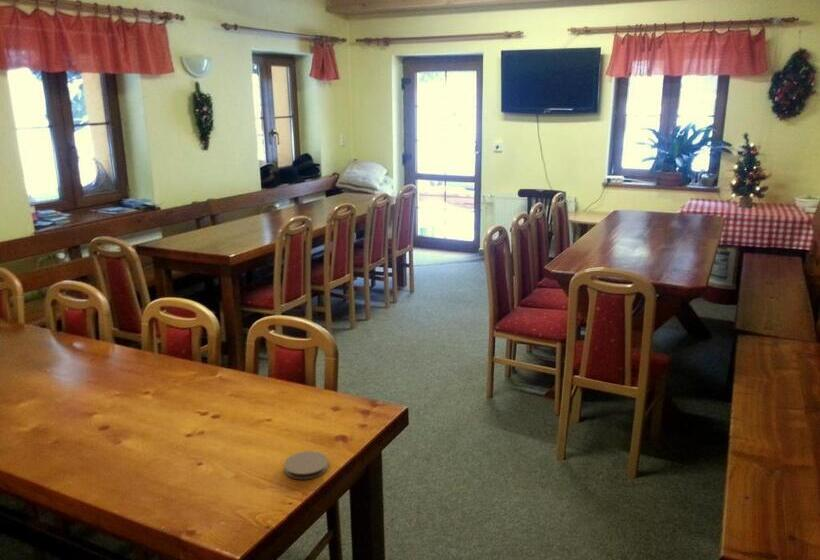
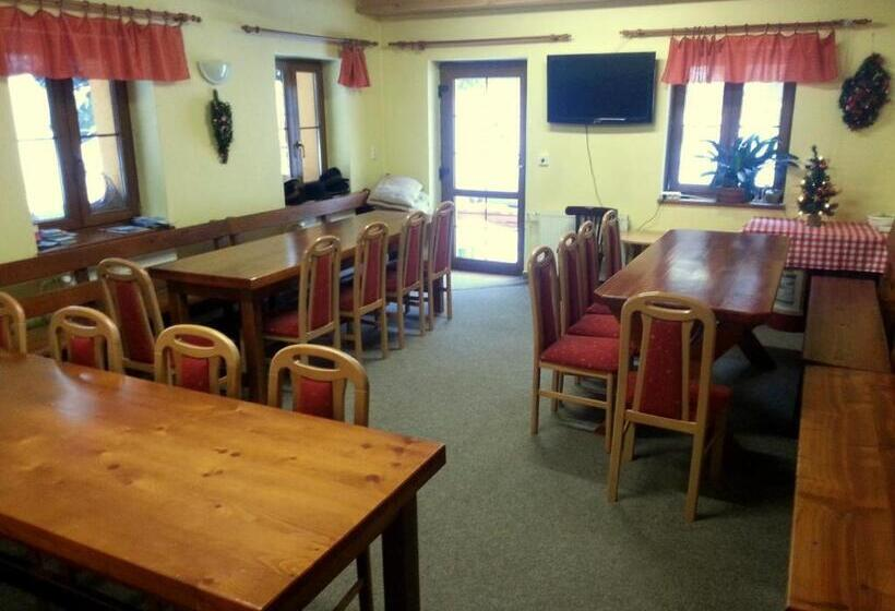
- coaster (306, 464)
